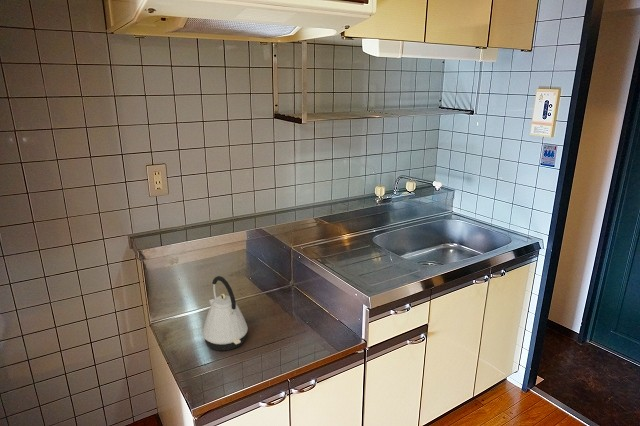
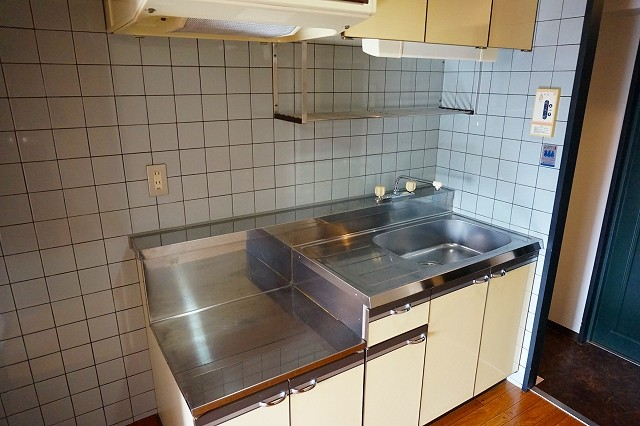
- kettle (223, 309)
